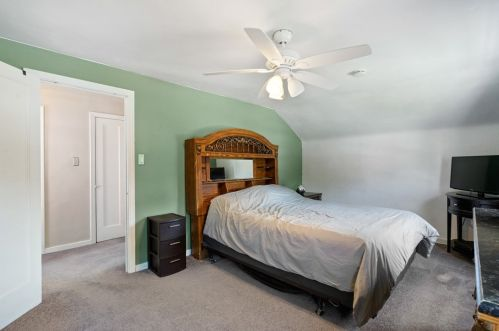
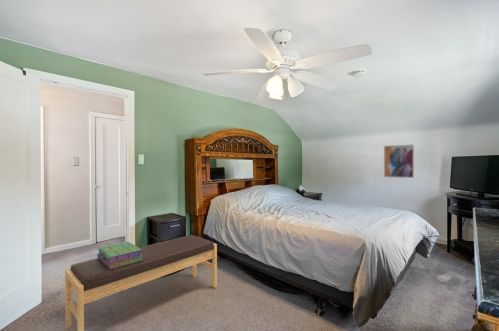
+ wall art (398, 161)
+ stack of books (119, 253)
+ bench (151, 277)
